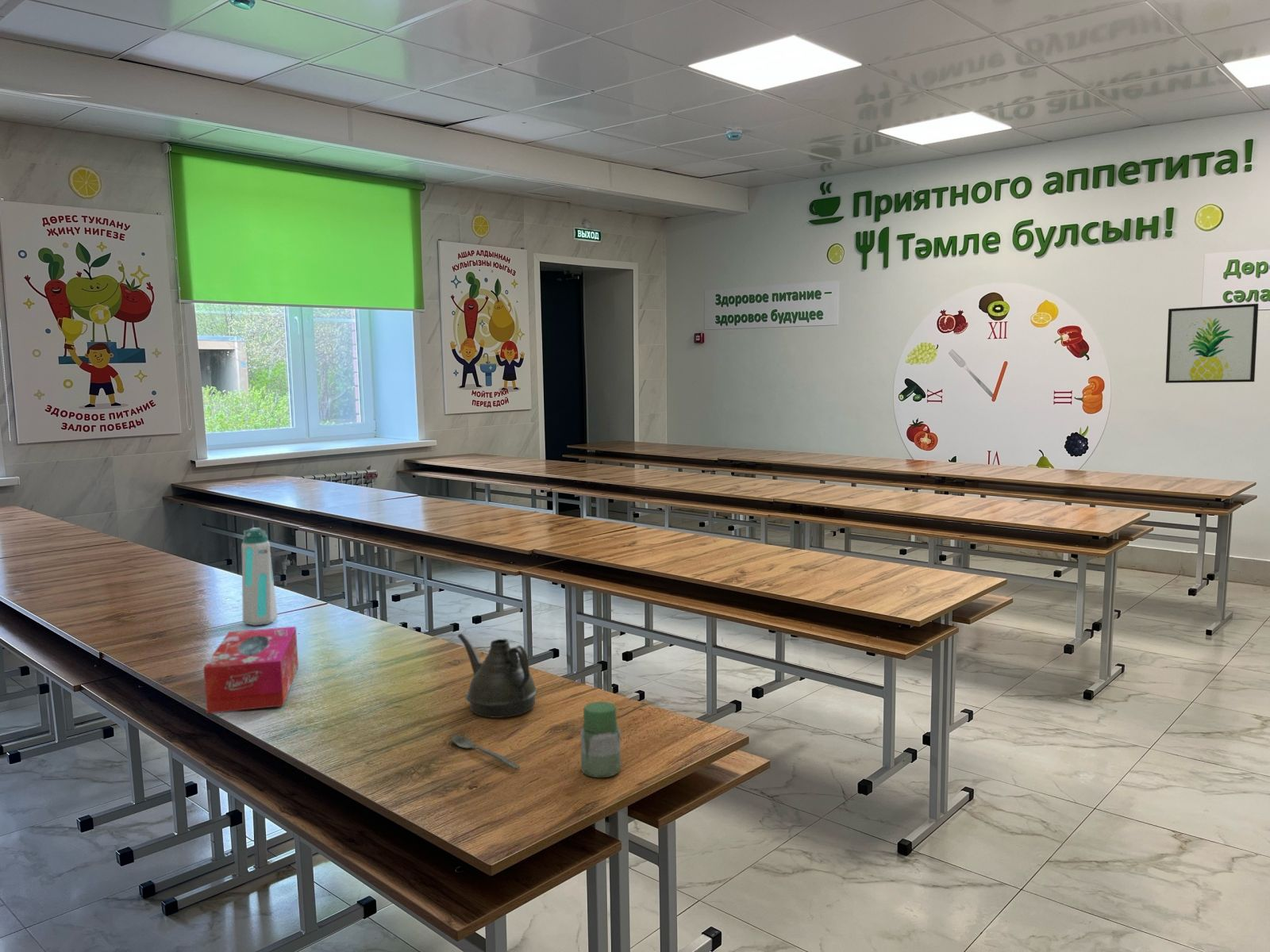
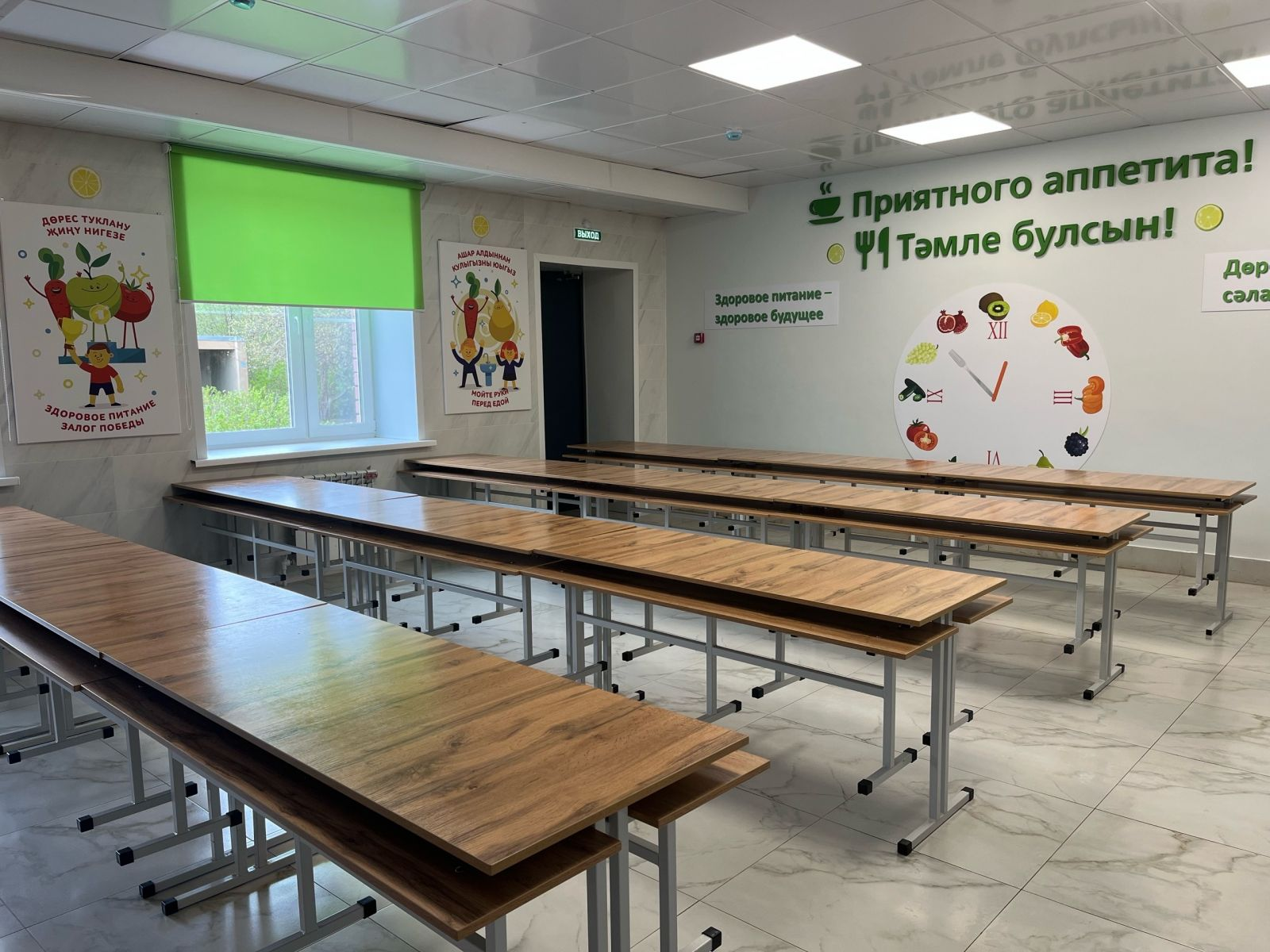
- tissue box (254, 666)
- jar (600, 738)
- spoon (484, 750)
- wall art (1210, 344)
- teapot (494, 670)
- water bottle (257, 575)
